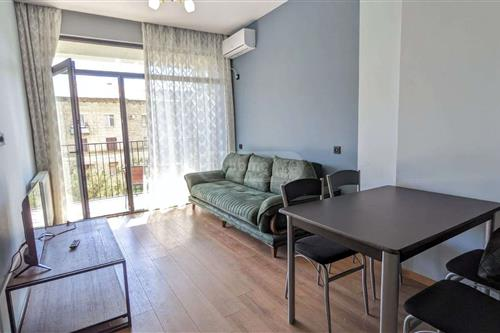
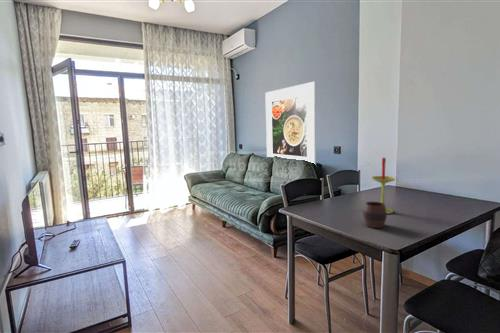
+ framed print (288, 127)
+ cup (374, 214)
+ candle (383, 184)
